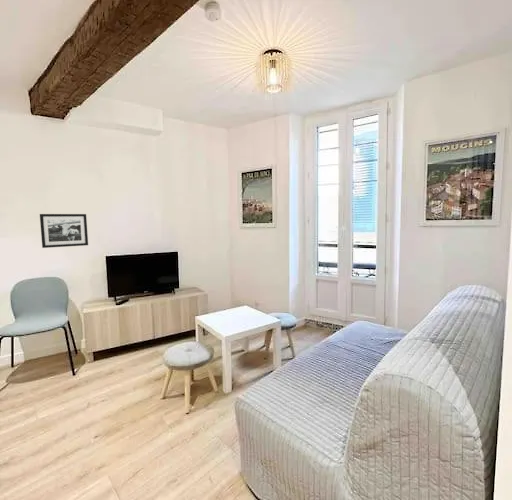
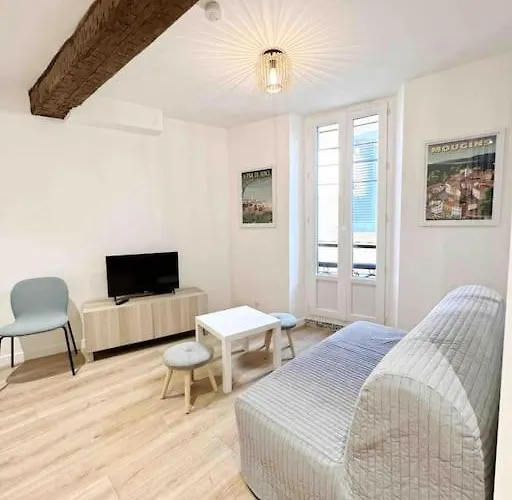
- picture frame (65, 230)
